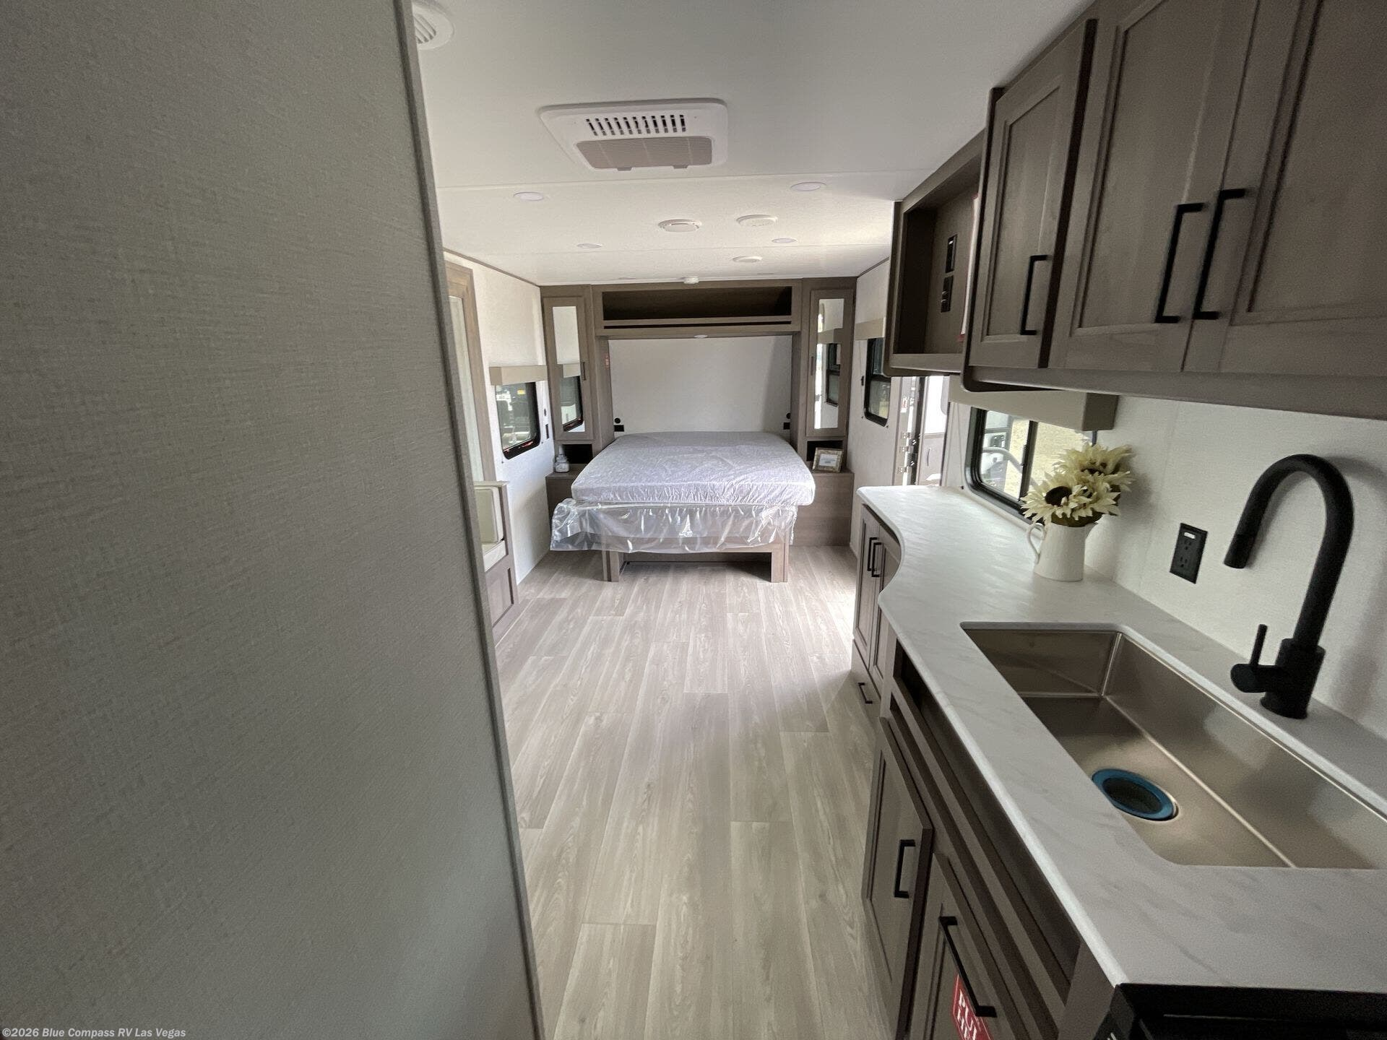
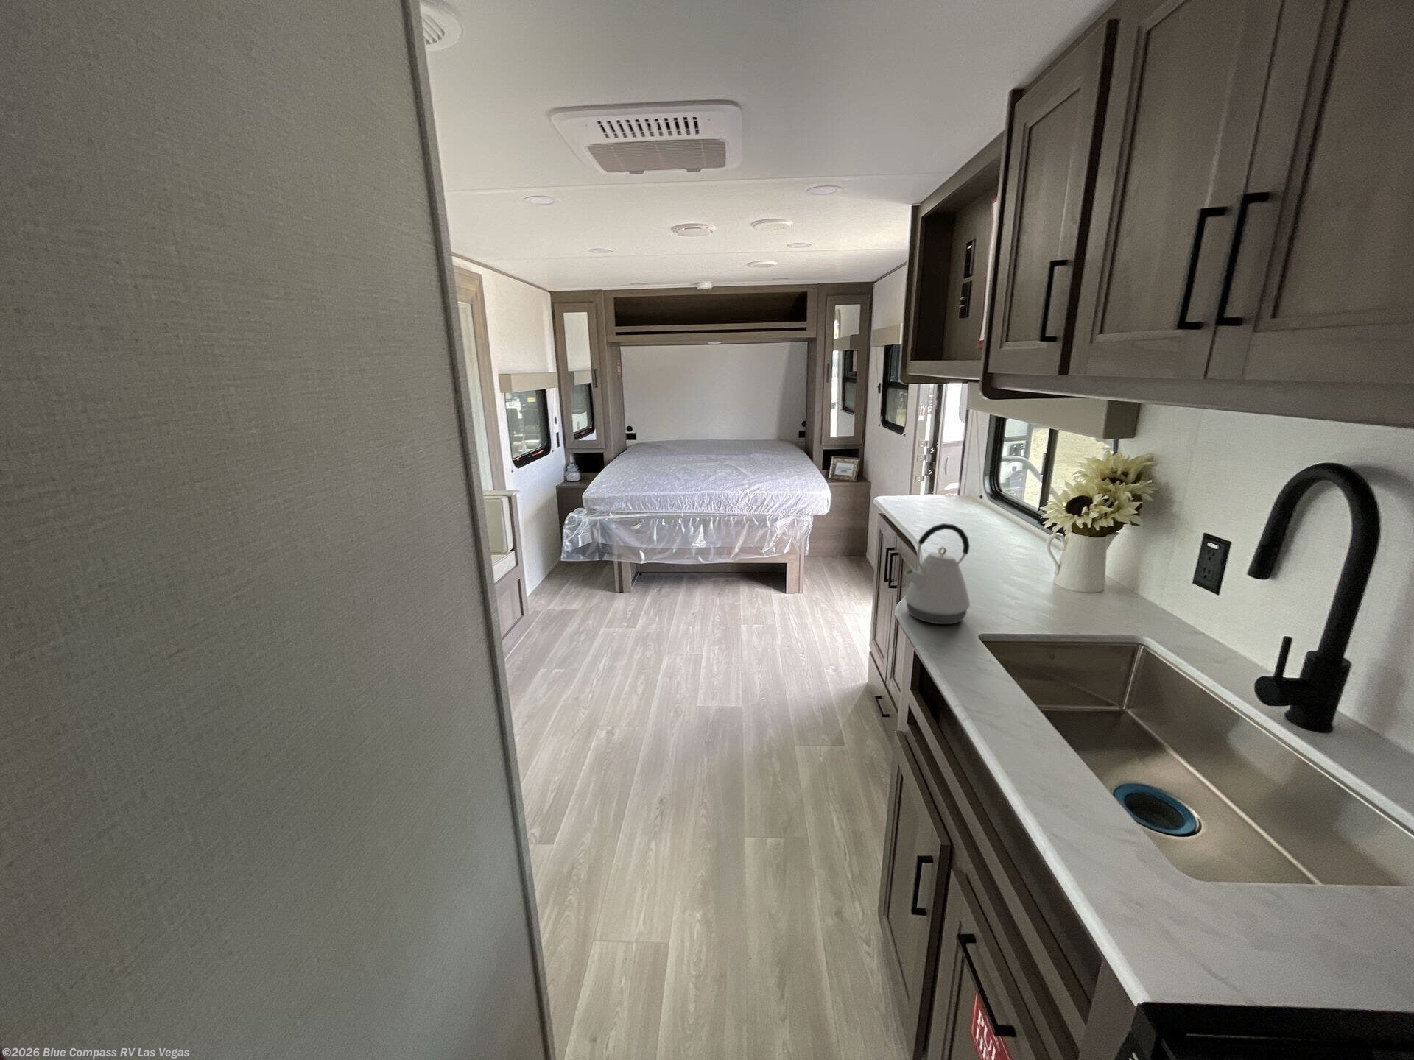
+ kettle (937, 570)
